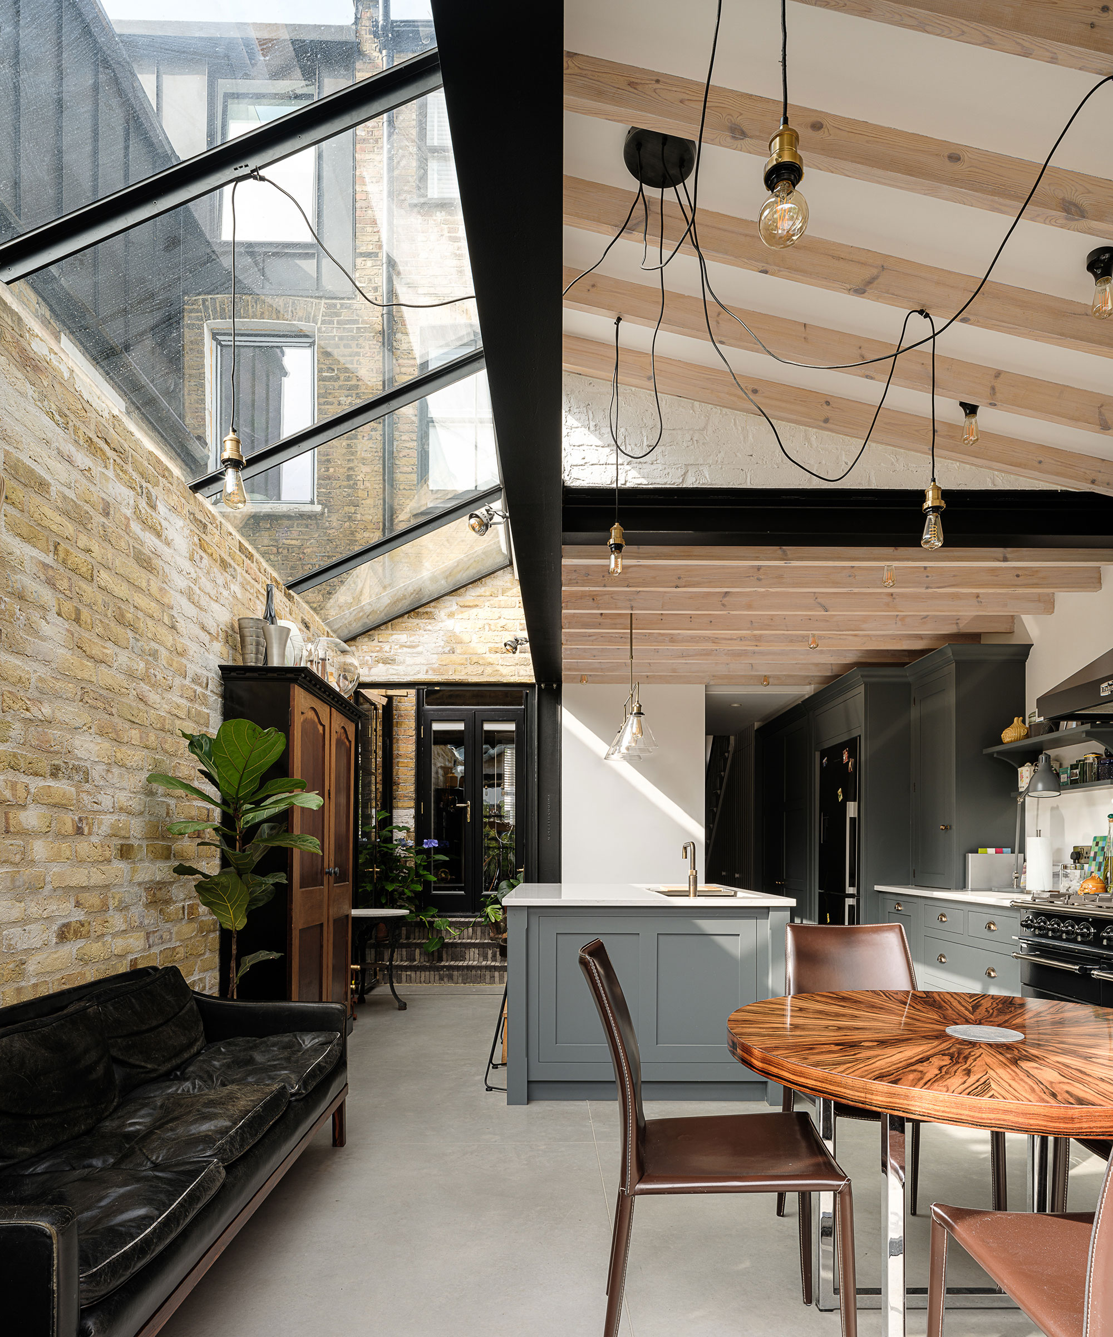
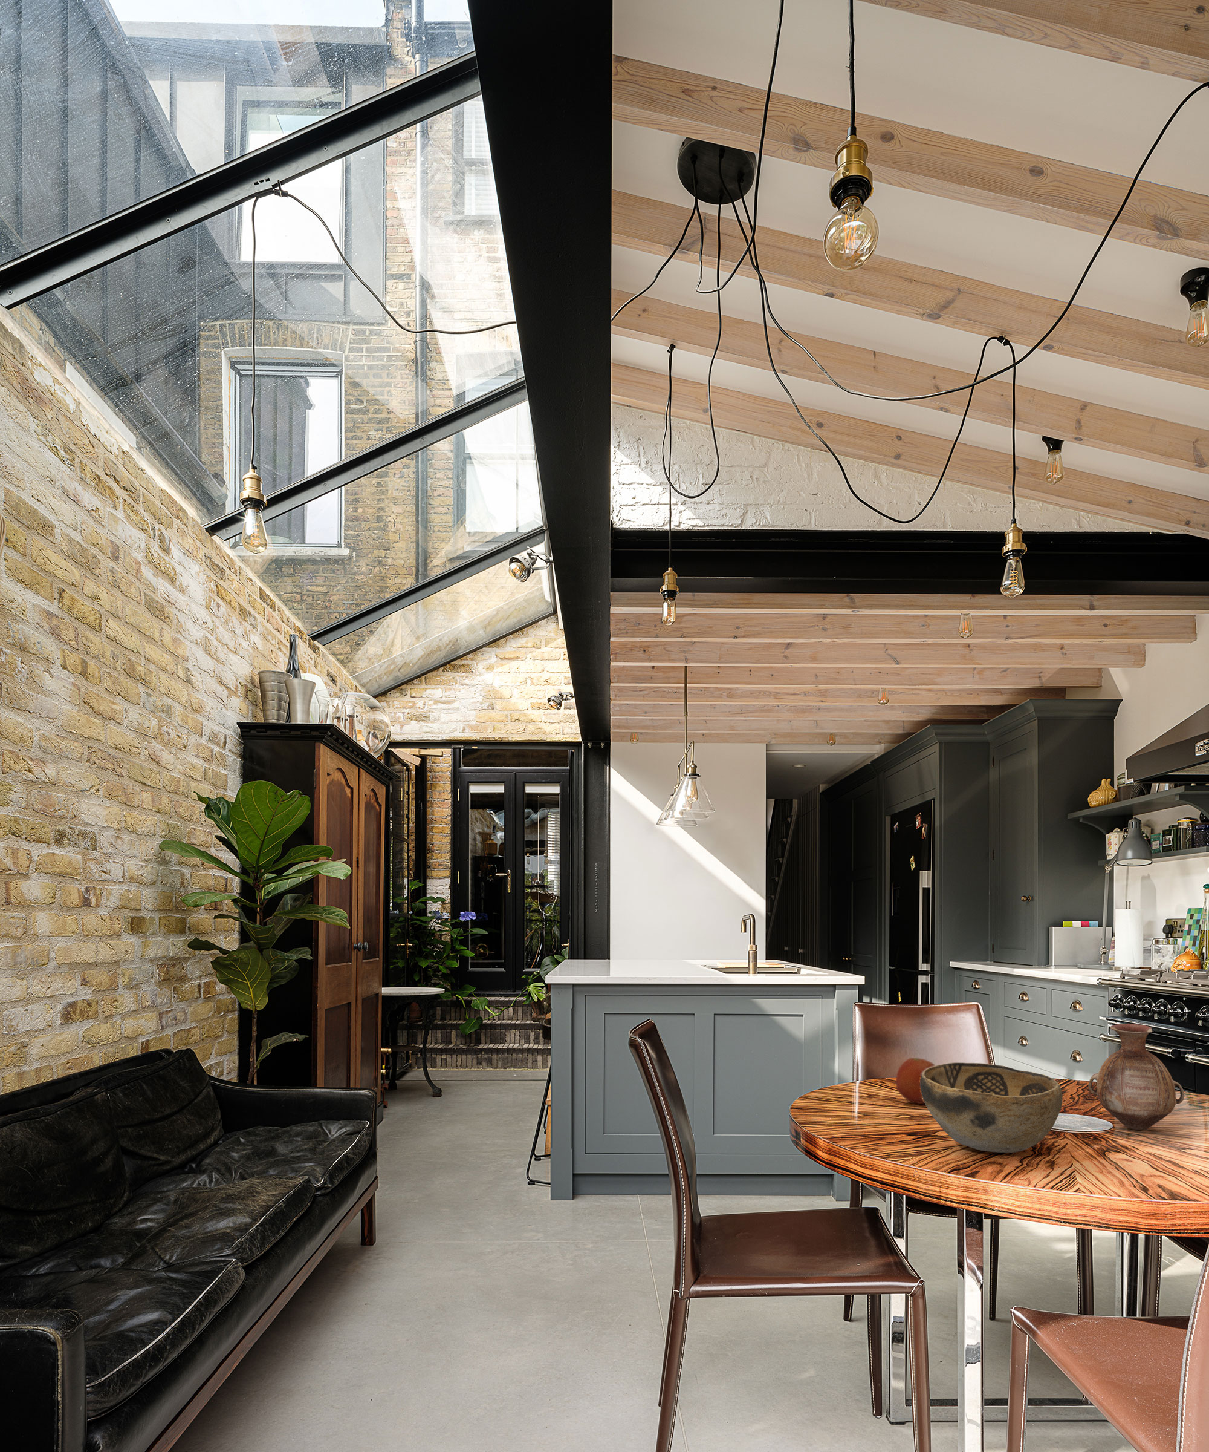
+ decorative bowl (990, 1112)
+ vase (1134, 1077)
+ fruit (919, 1079)
